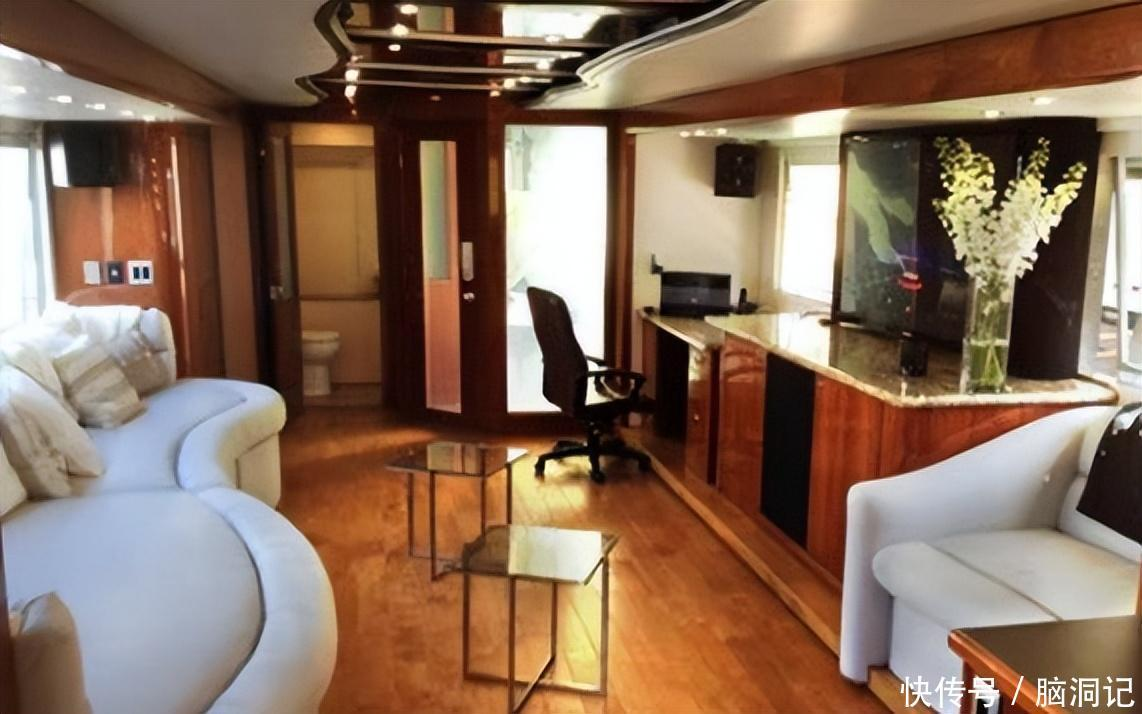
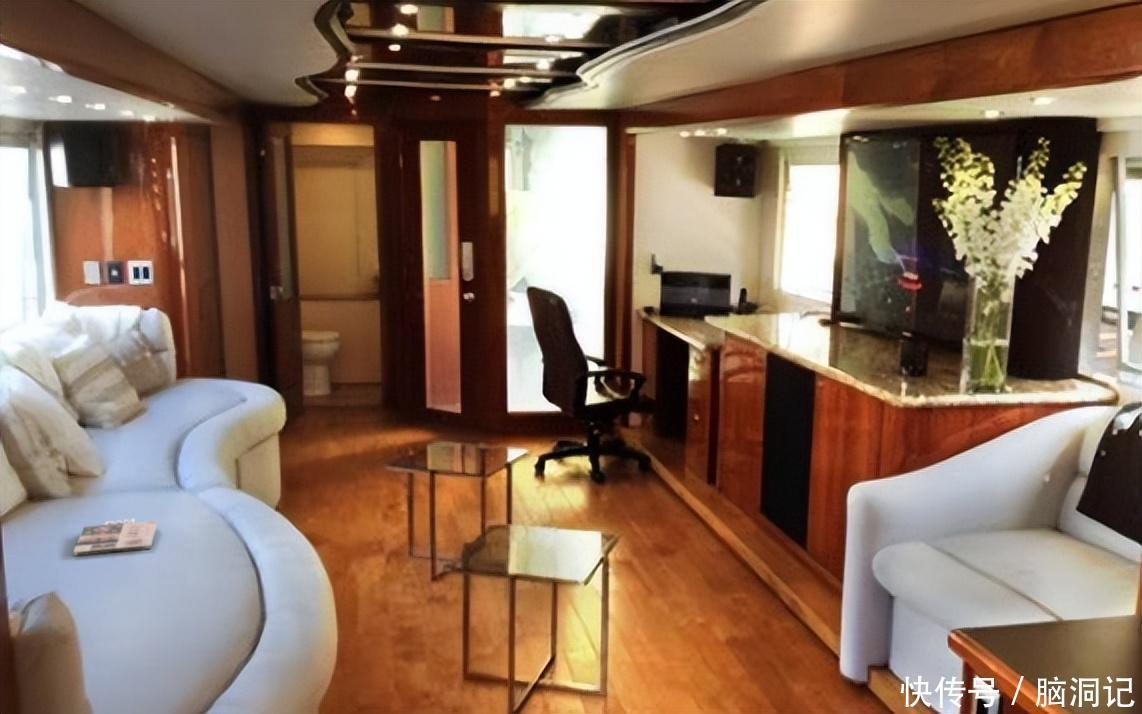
+ magazine (118, 533)
